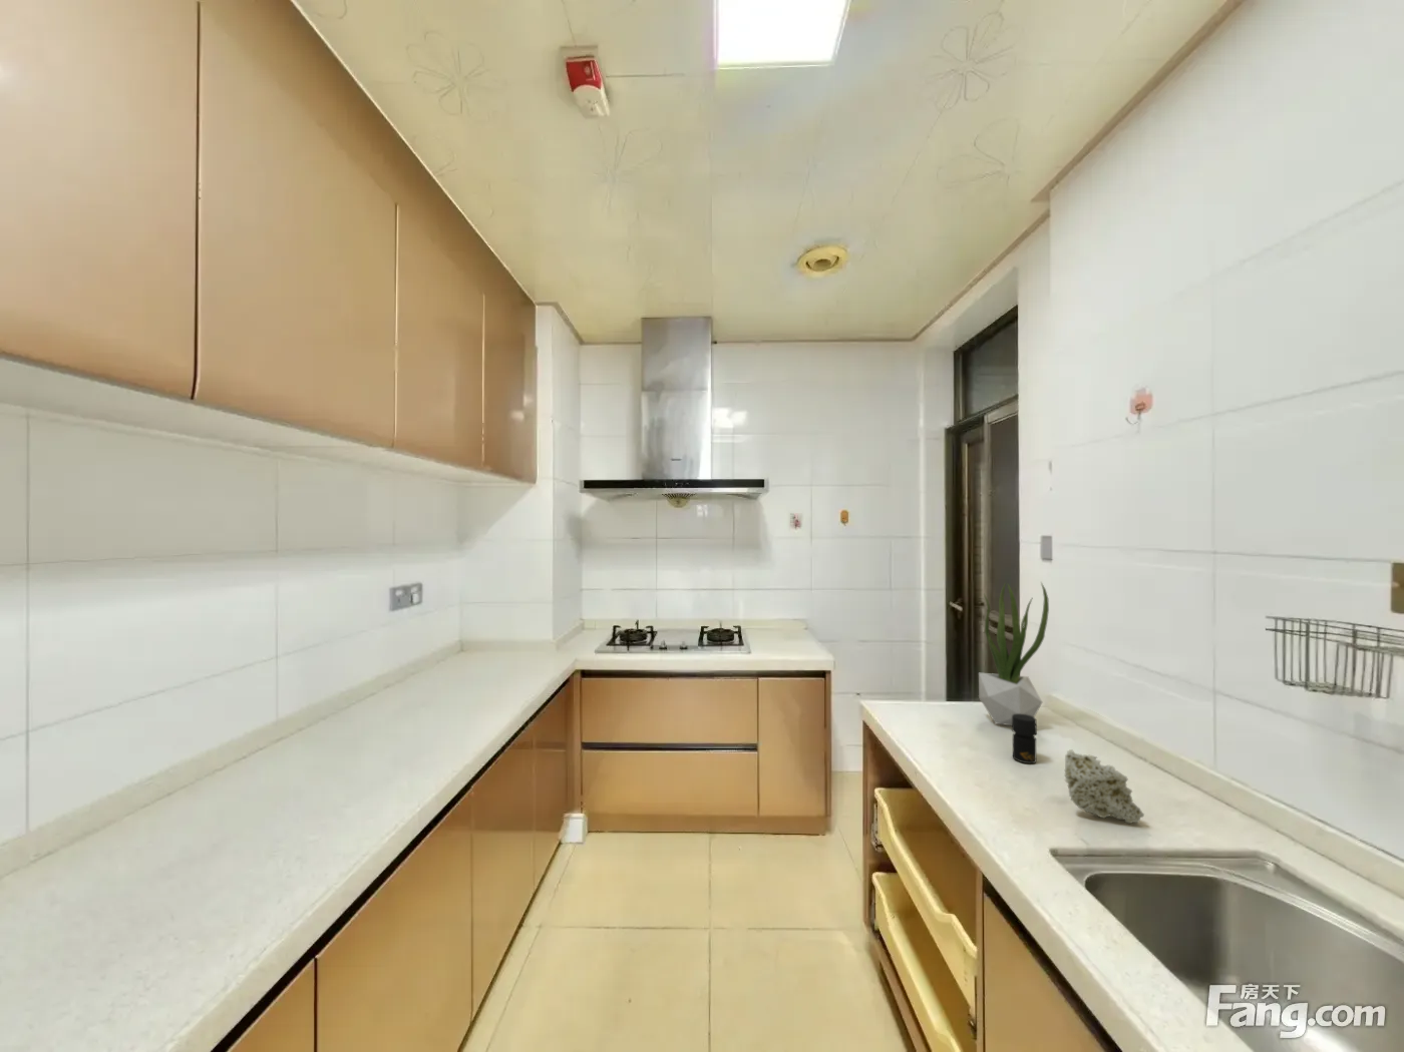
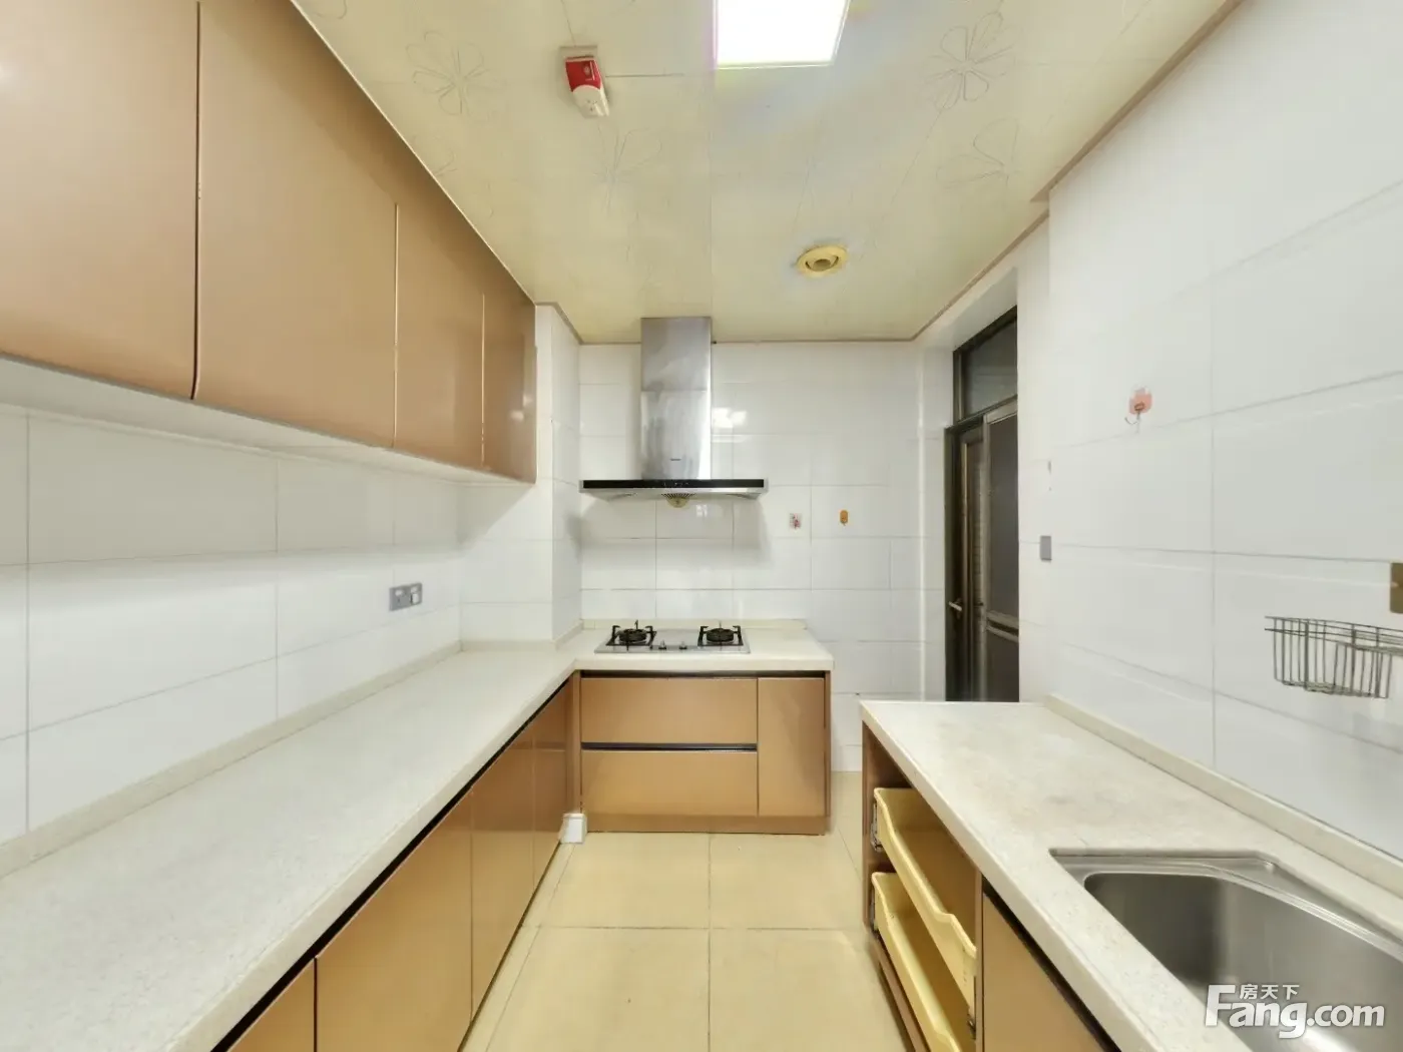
- jar (1024, 737)
- potted plant (1014, 652)
- sponge (1102, 786)
